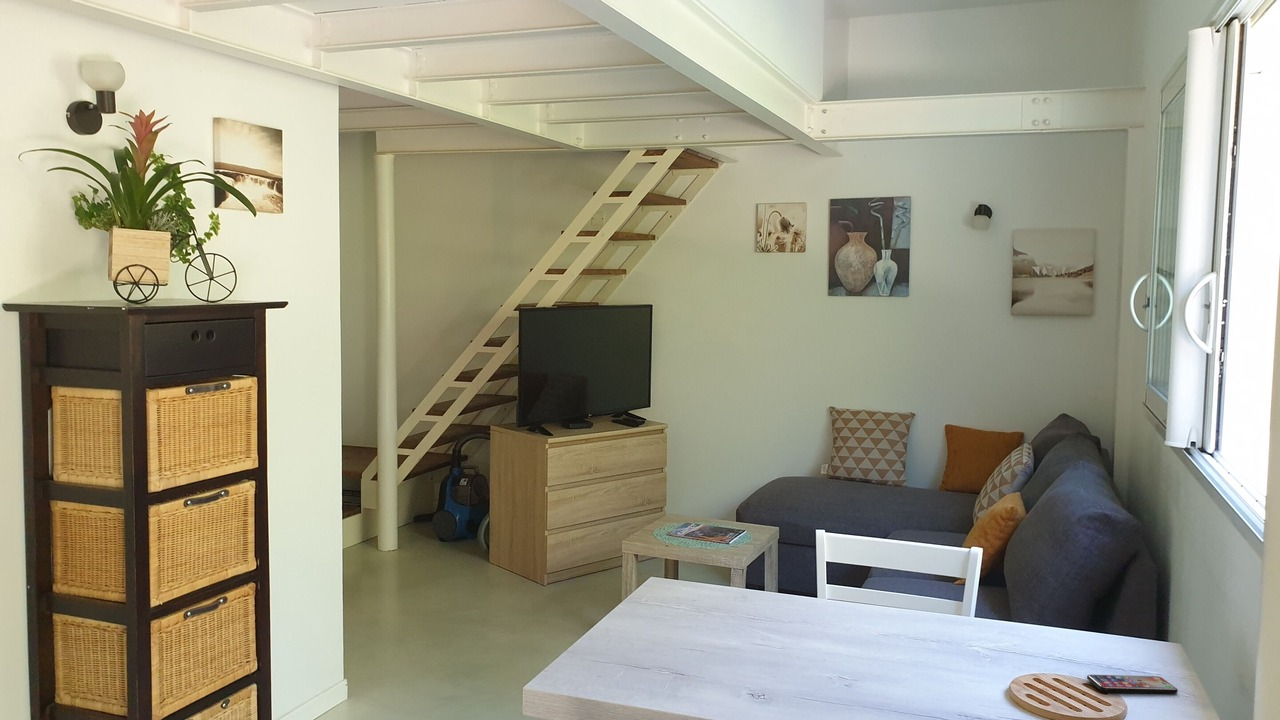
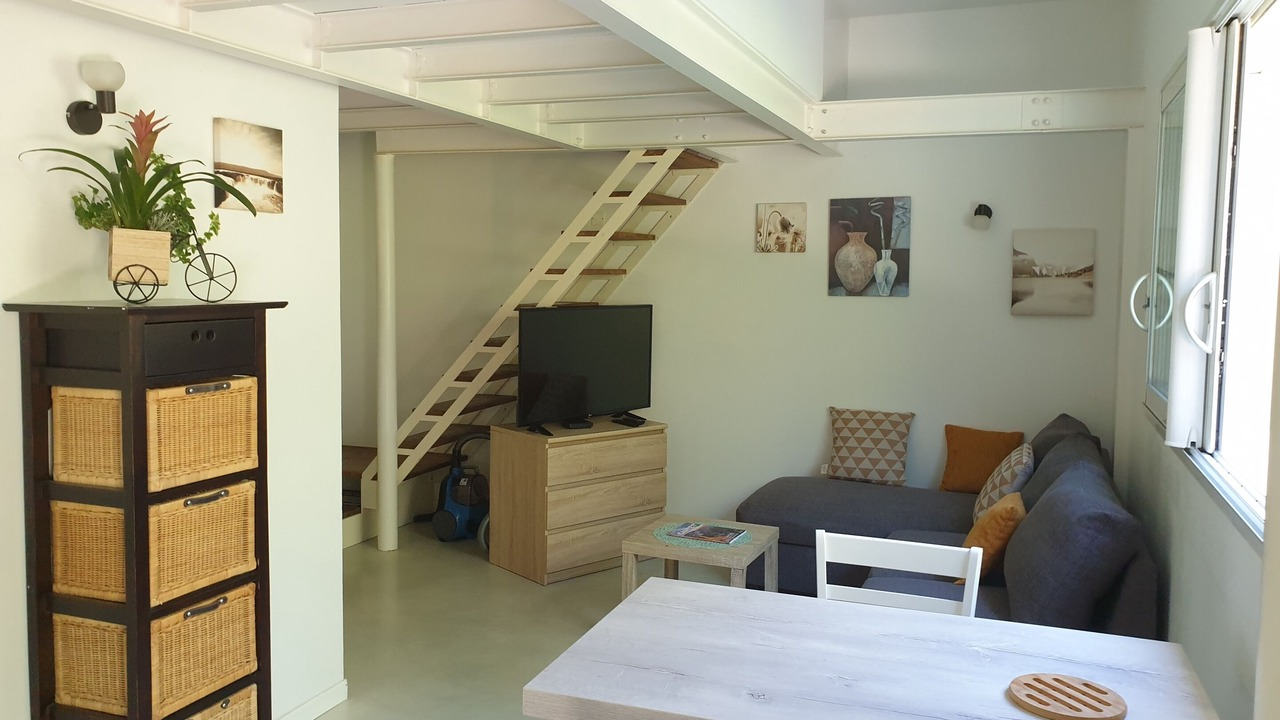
- smartphone (1131, 683)
